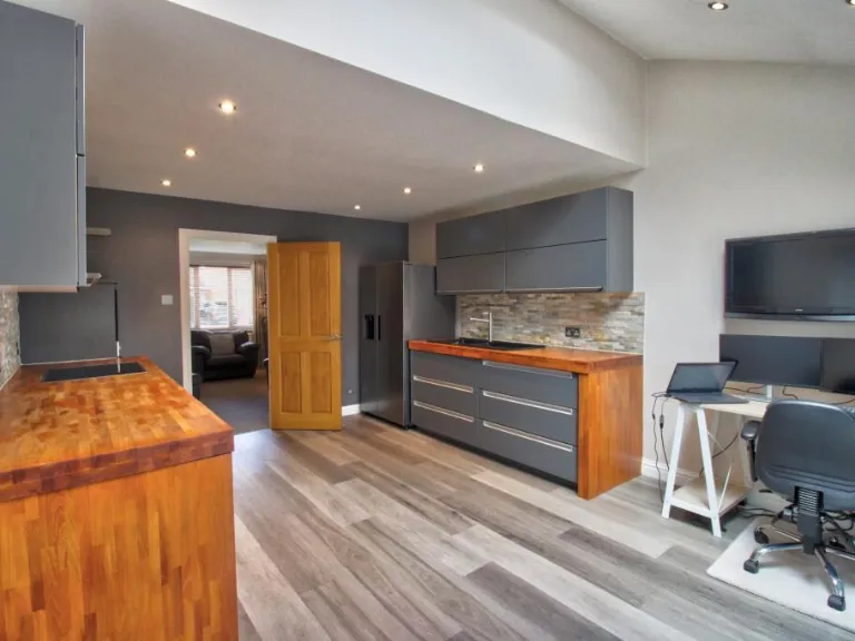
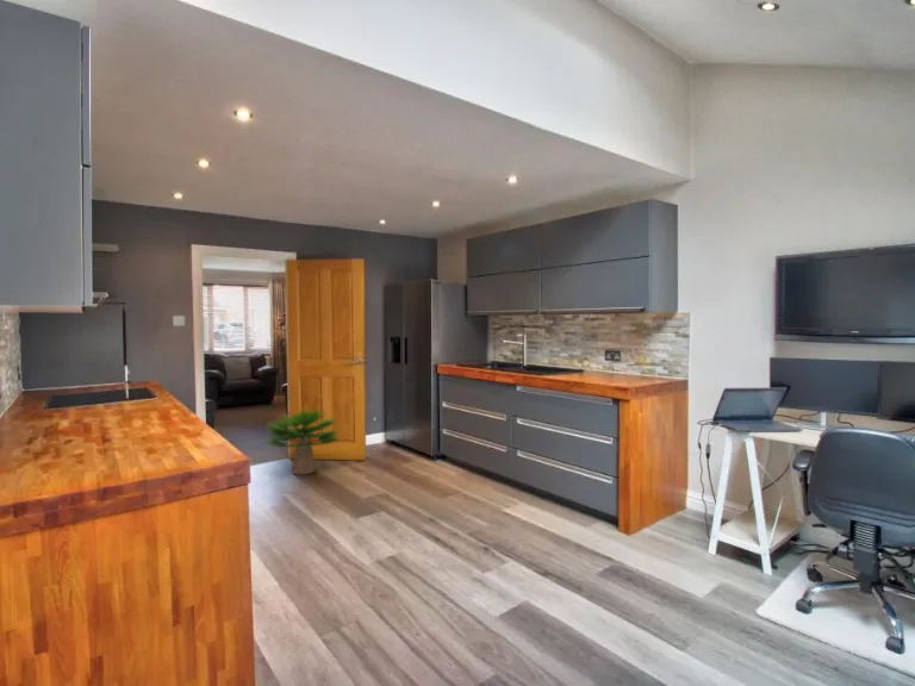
+ potted plant (303, 437)
